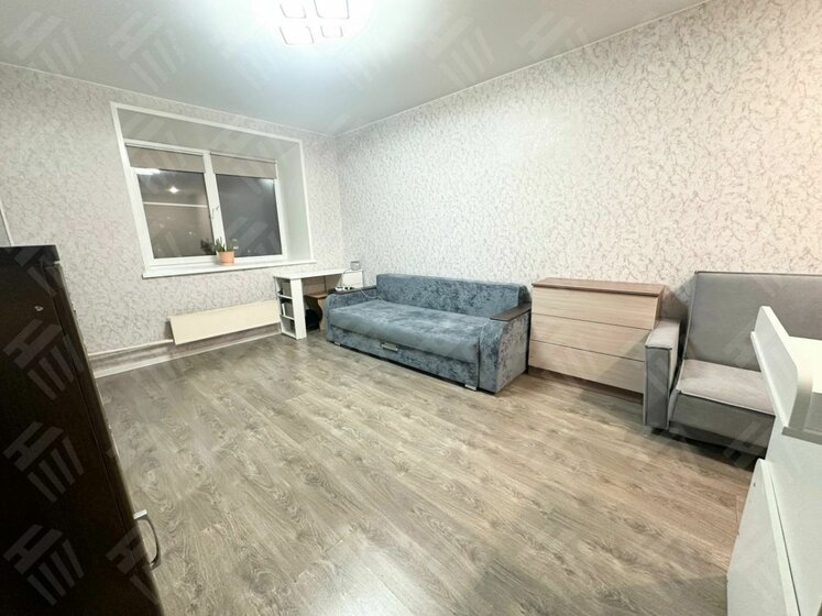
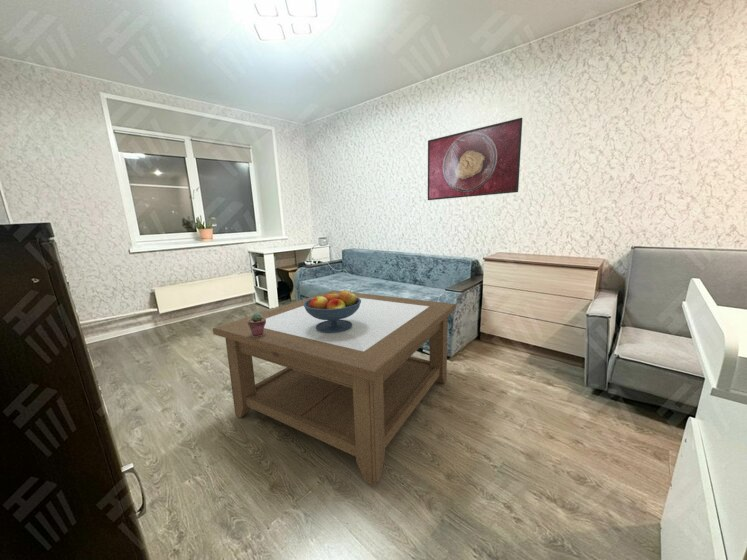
+ potted succulent (257, 323)
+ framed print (469, 164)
+ coffee table (347, 356)
+ fruit bowl (333, 309)
